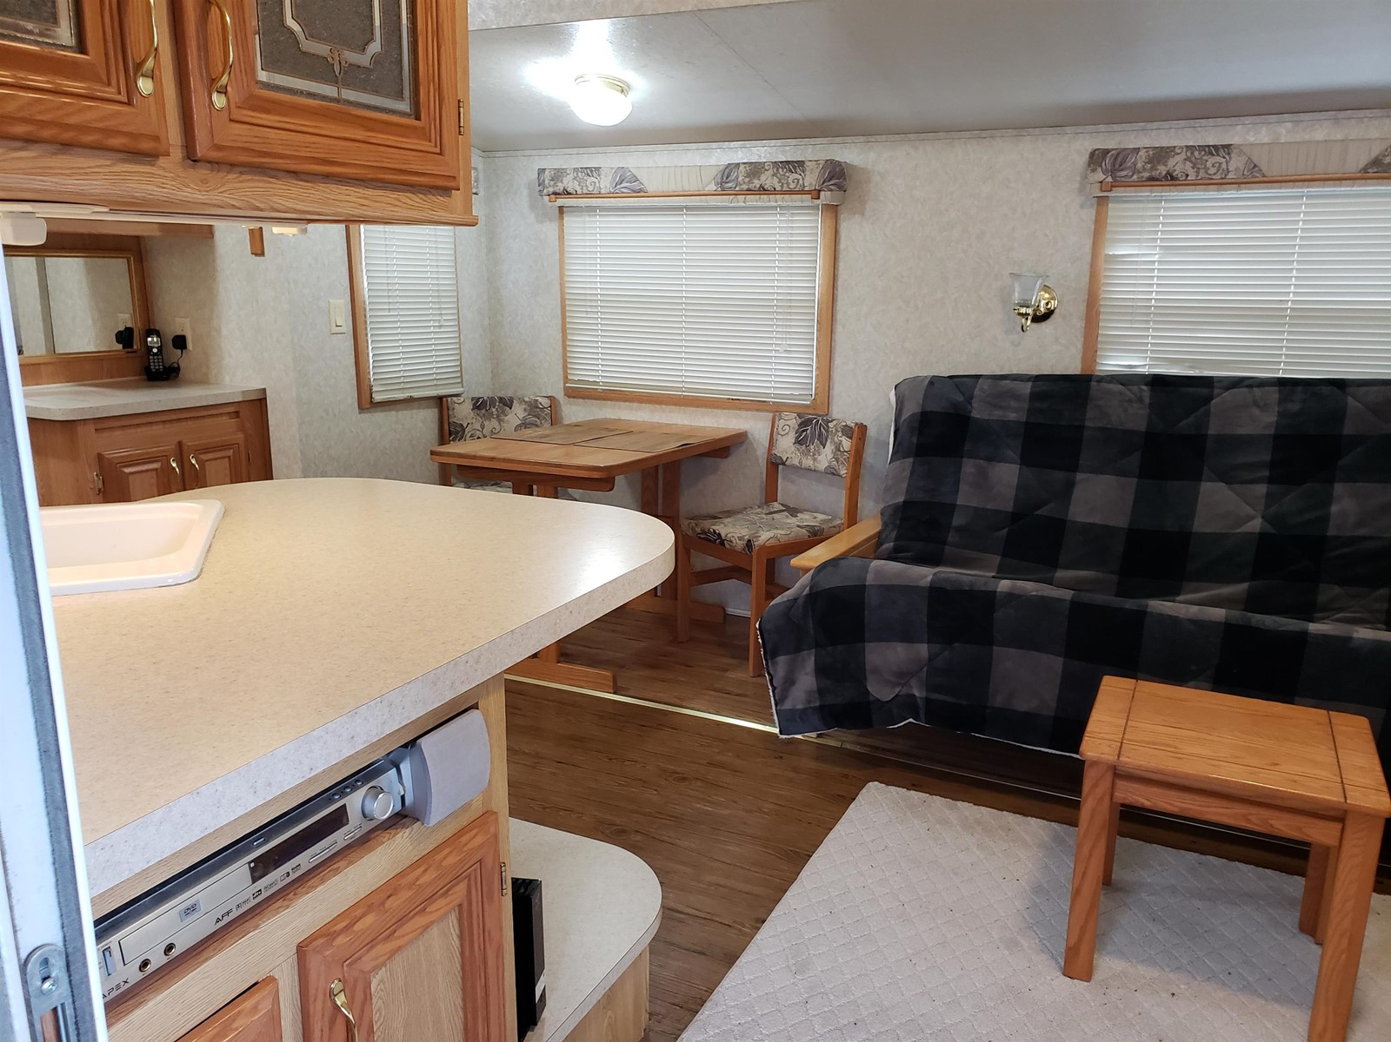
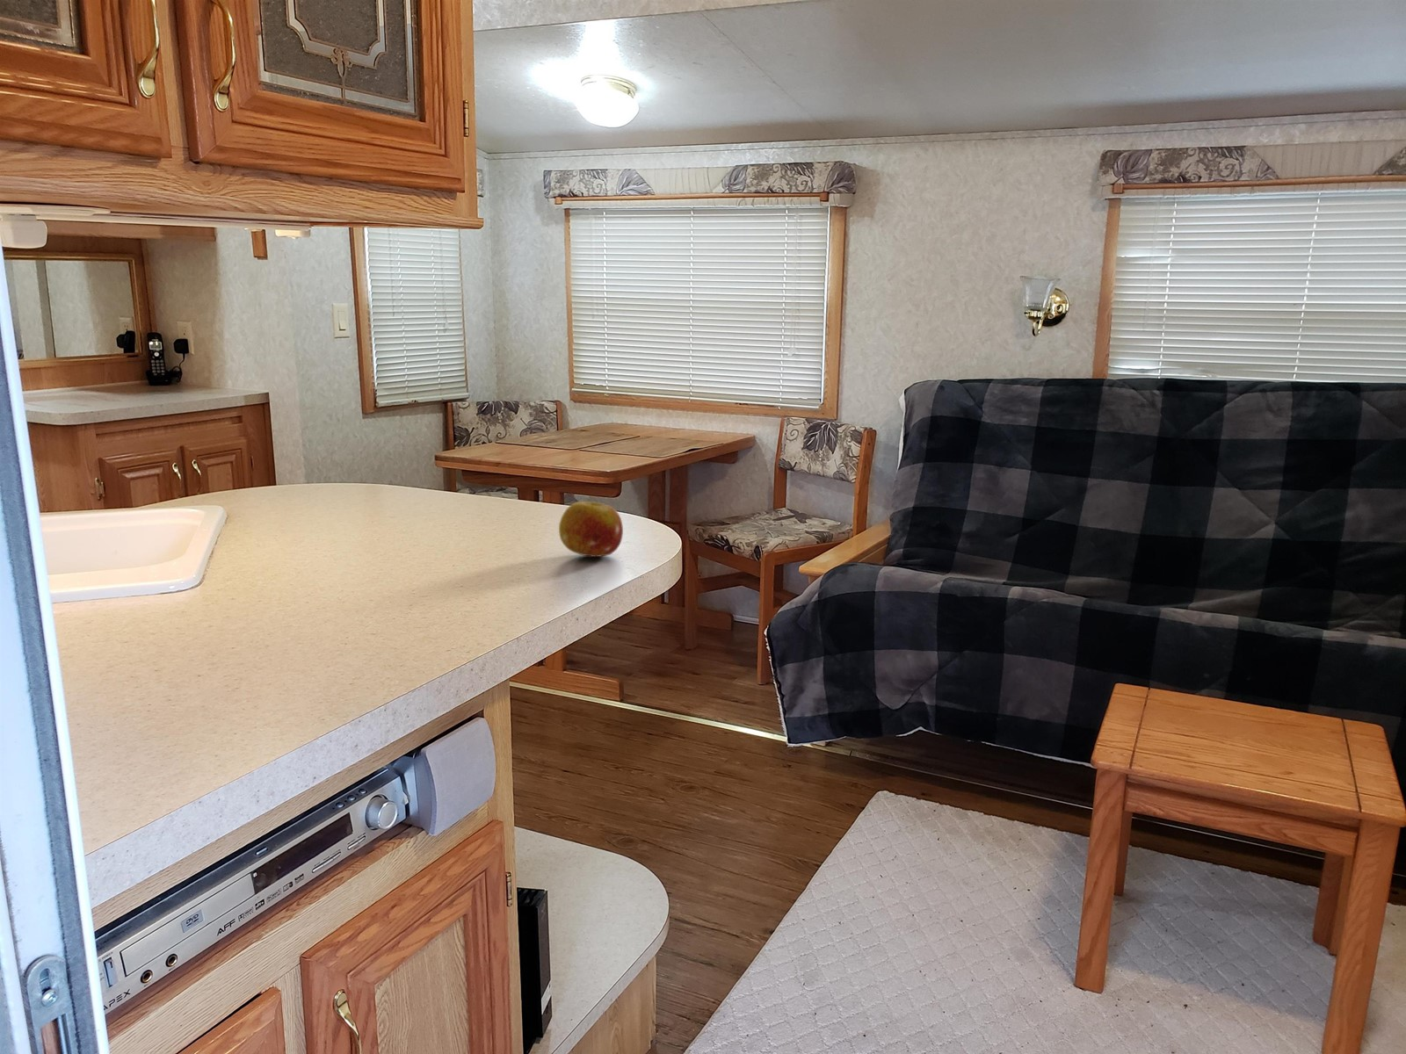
+ fruit (591, 529)
